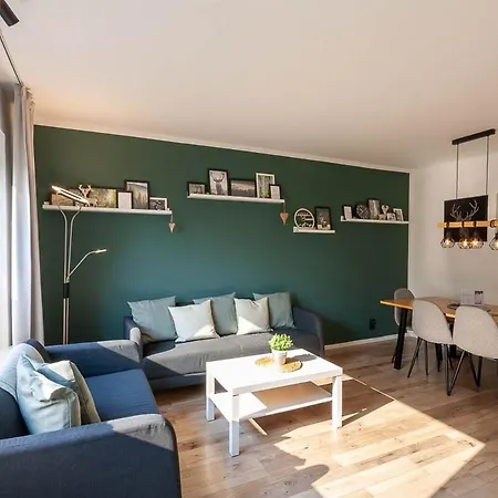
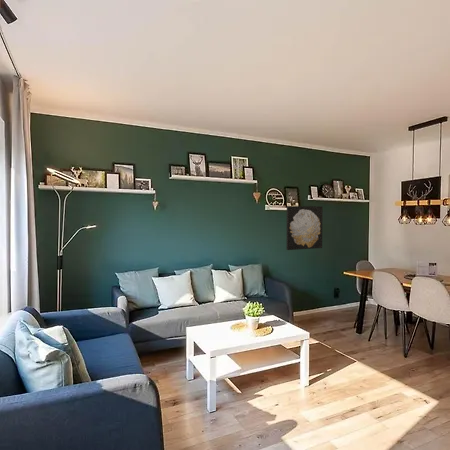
+ wall art (304, 227)
